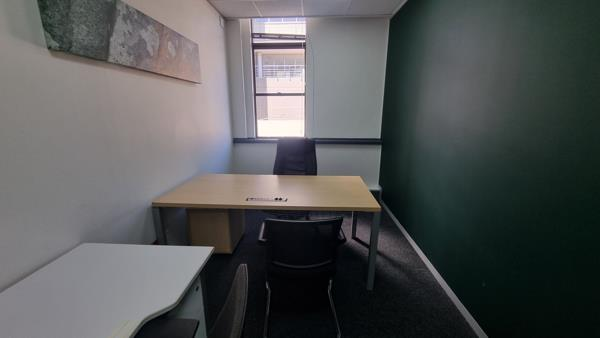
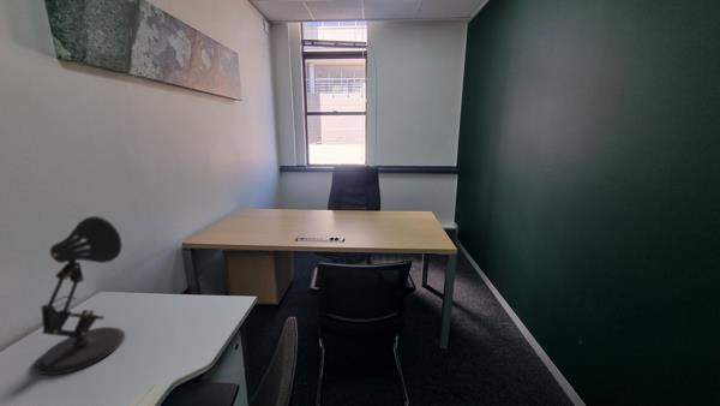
+ desk lamp (72, 289)
